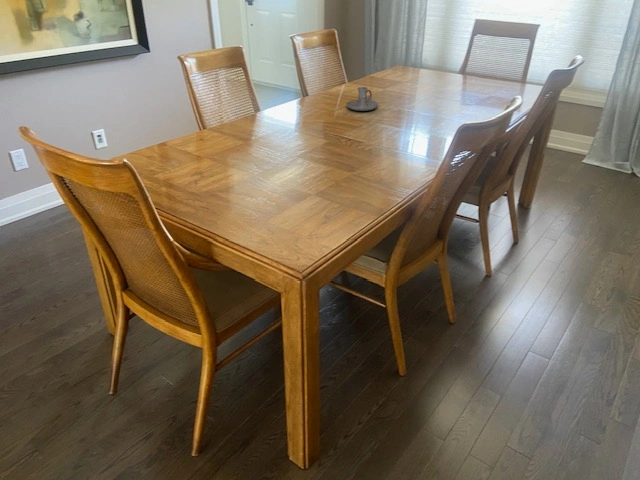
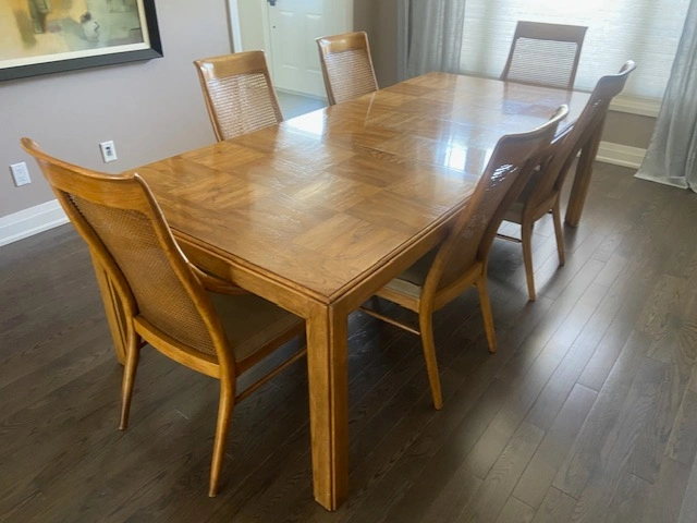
- candle holder (363, 97)
